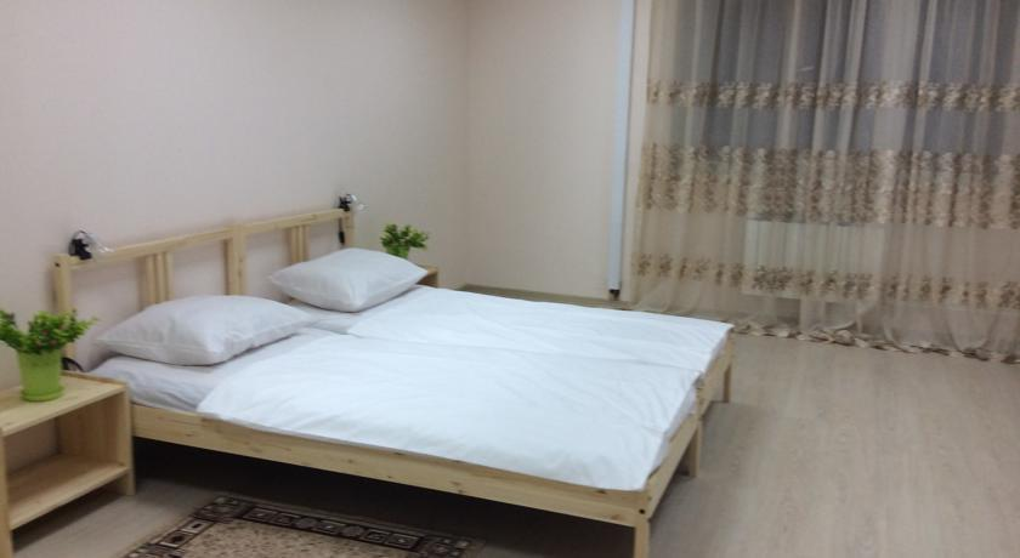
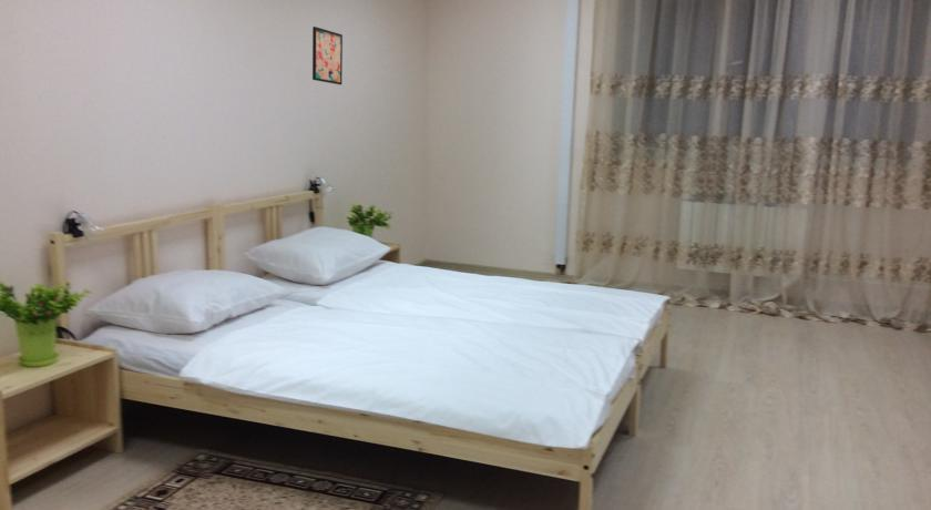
+ wall art (327, 57)
